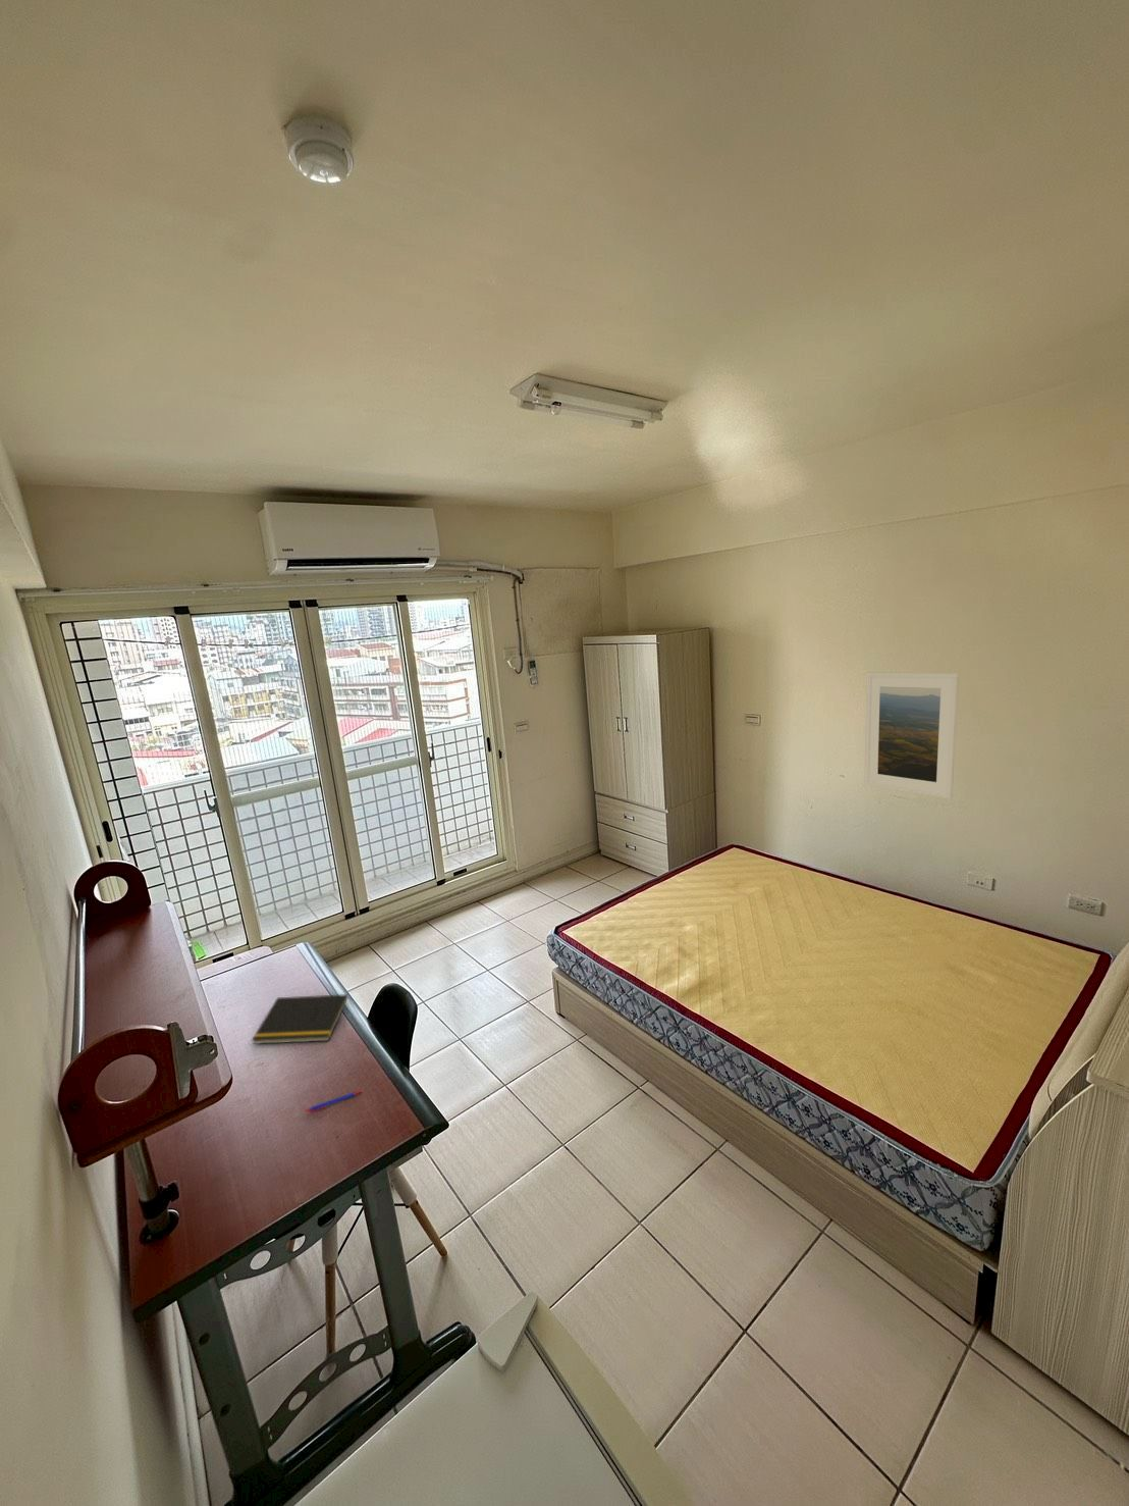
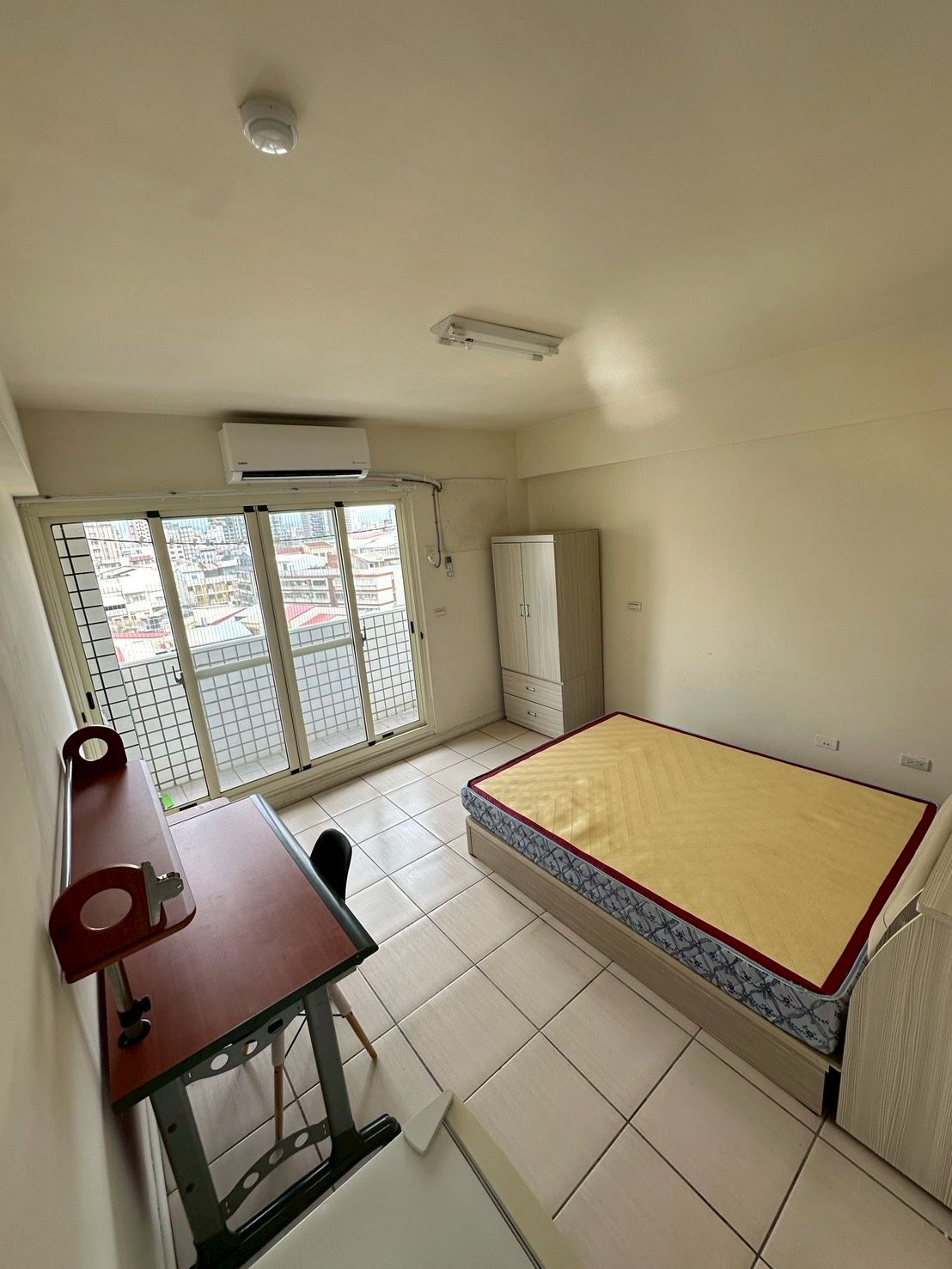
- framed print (908, 733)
- pen (334, 1100)
- notepad (301, 1017)
